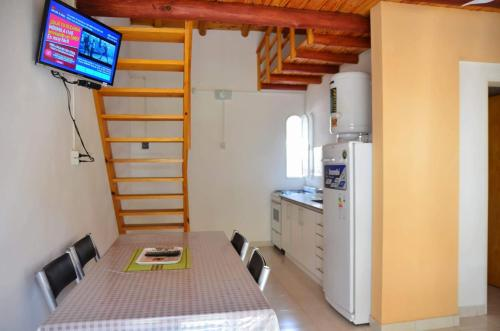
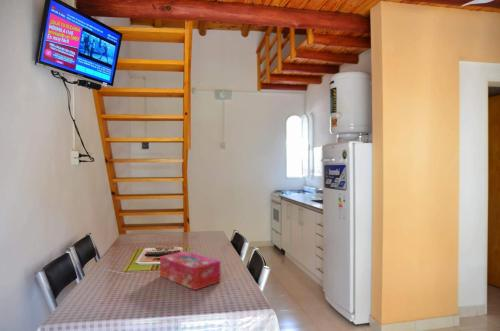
+ tissue box (189, 268)
